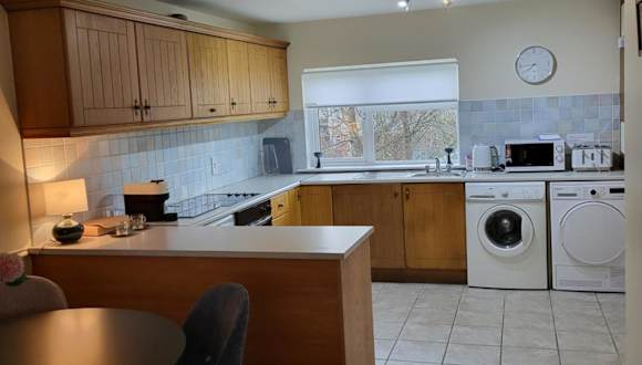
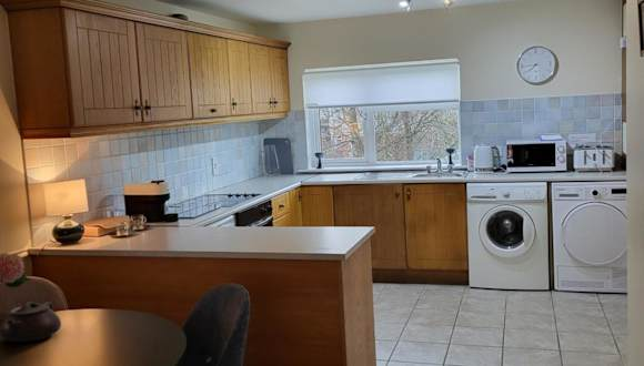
+ teapot (31, 318)
